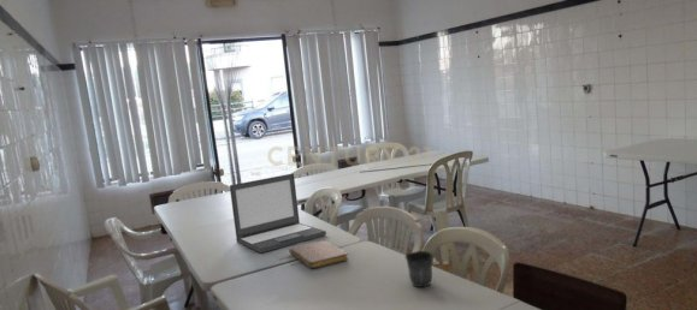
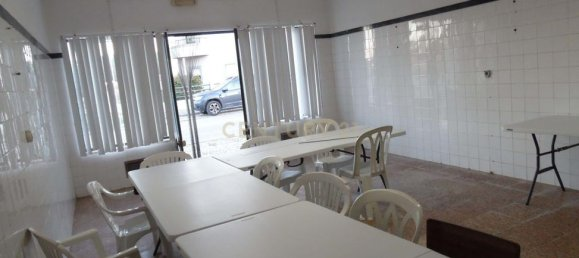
- notebook (318, 254)
- laptop (277, 209)
- mug (420, 270)
